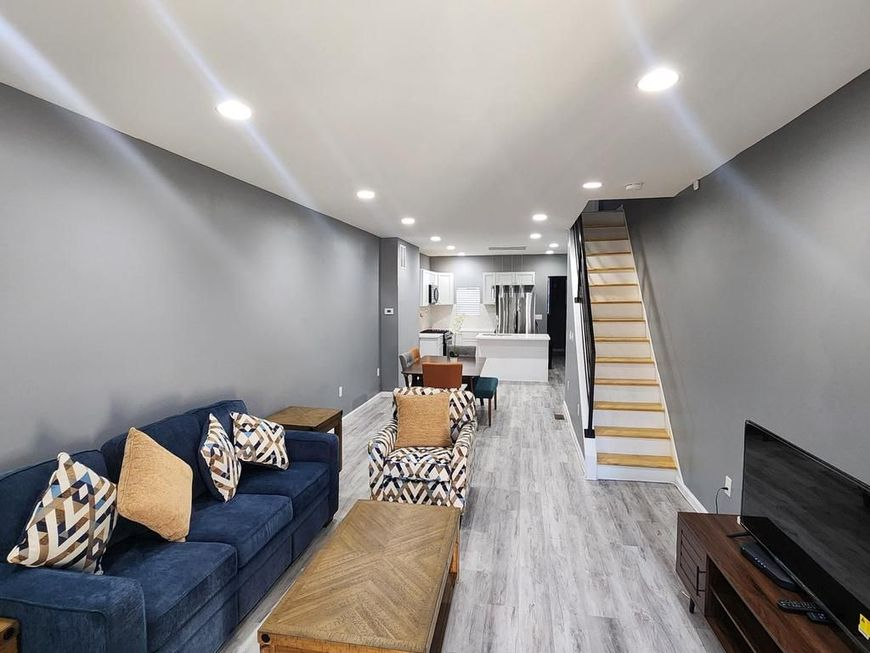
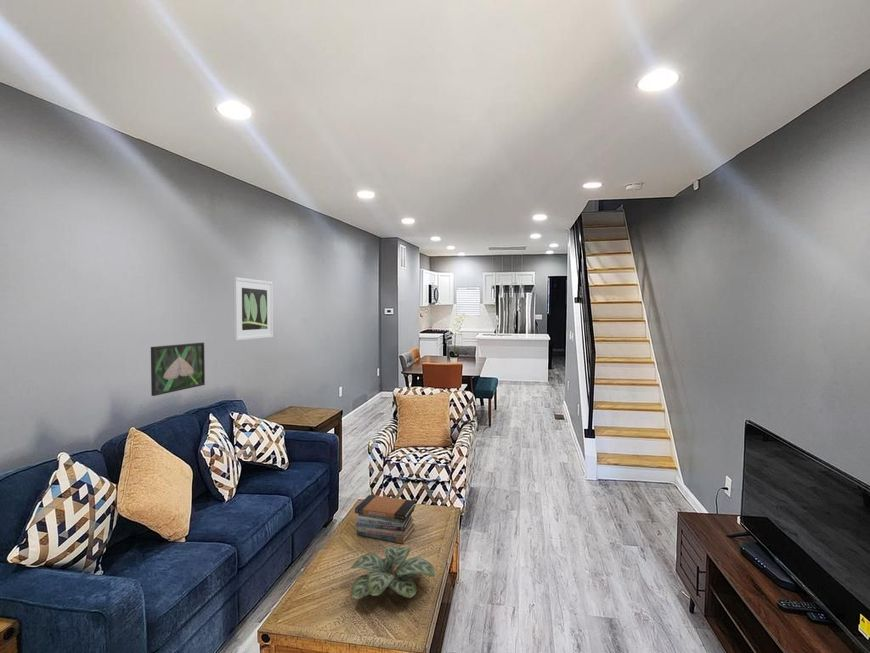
+ book stack (385, 517)
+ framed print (179, 367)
+ plant (388, 575)
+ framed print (254, 309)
